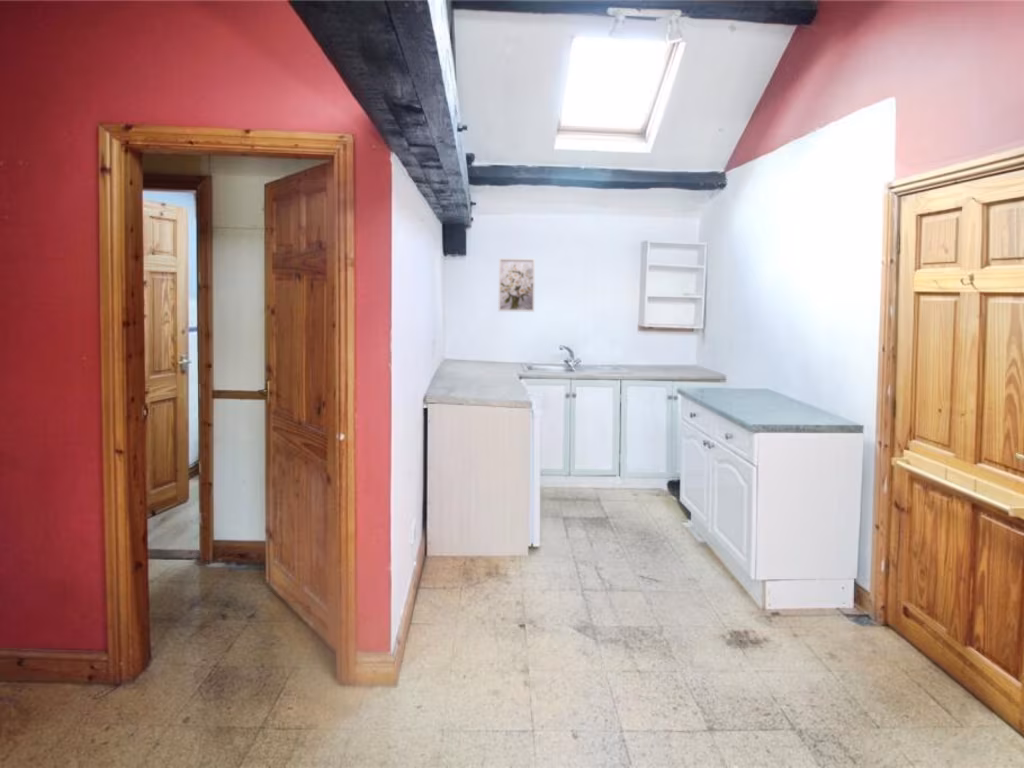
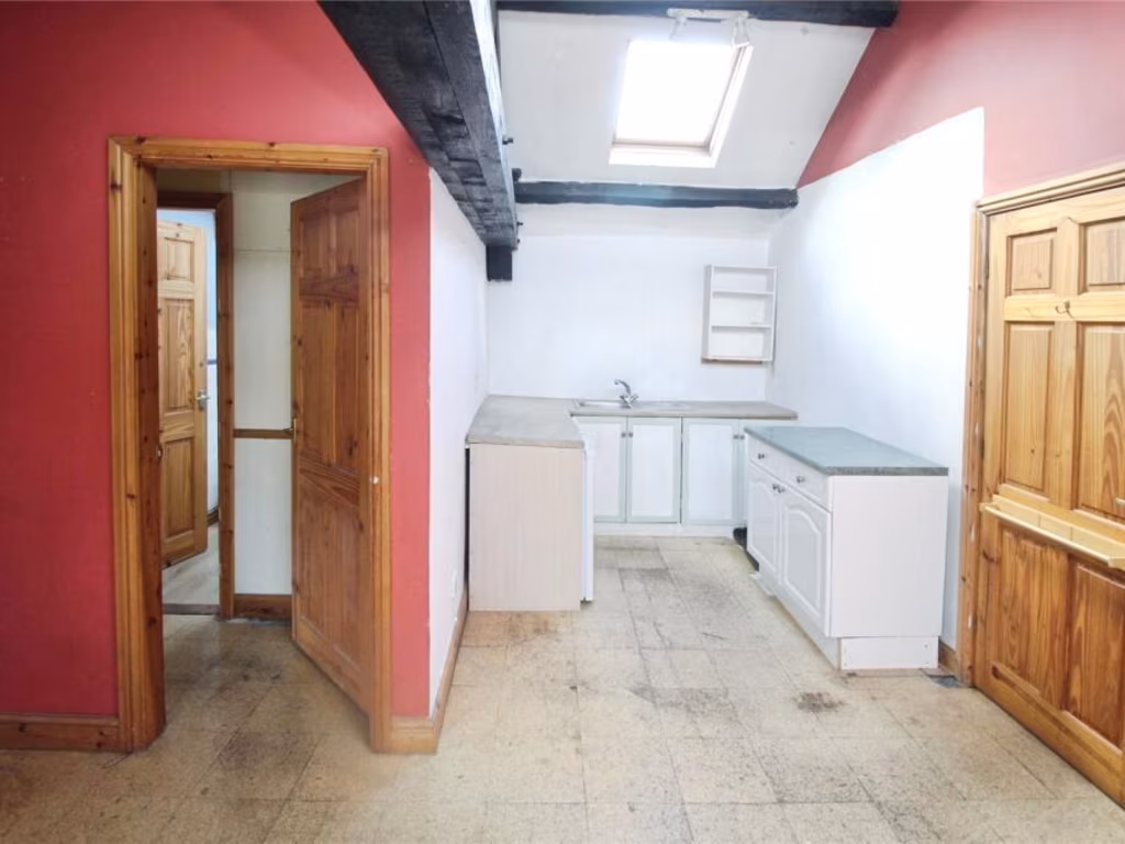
- wall art (516, 285)
